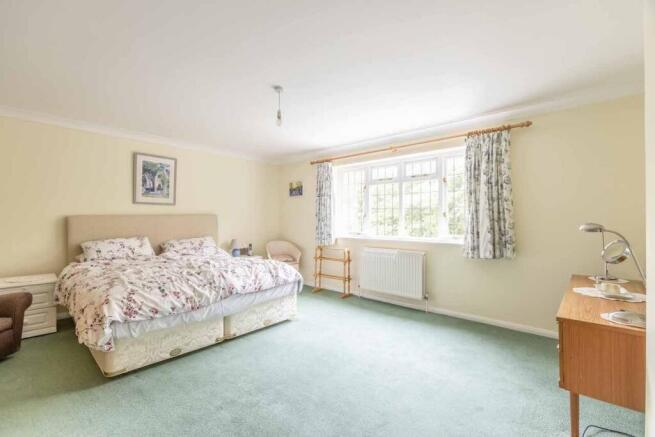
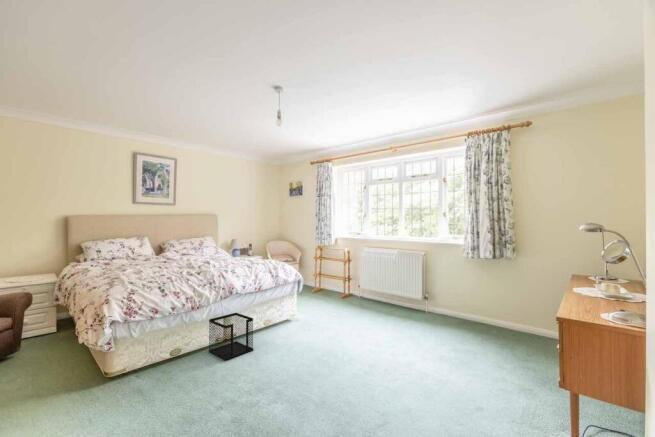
+ wastebasket (231, 334)
